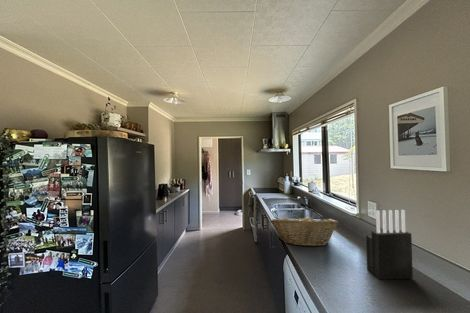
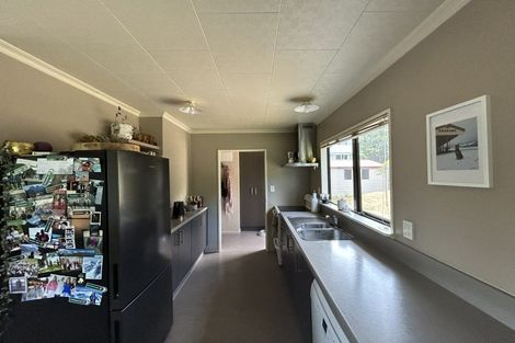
- knife block (386, 240)
- fruit basket (303, 227)
